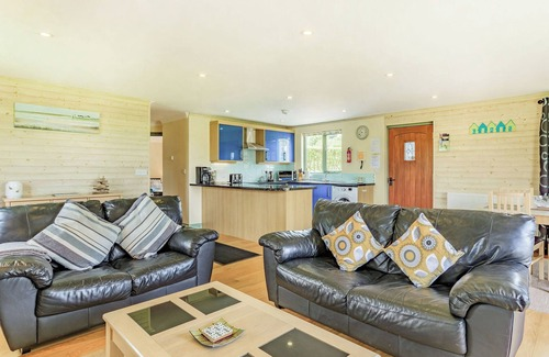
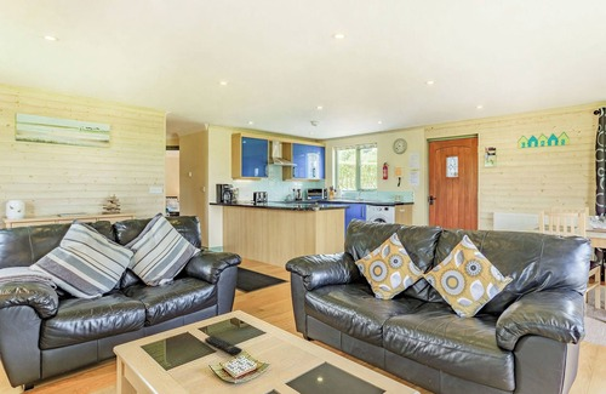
+ remote control (222, 344)
